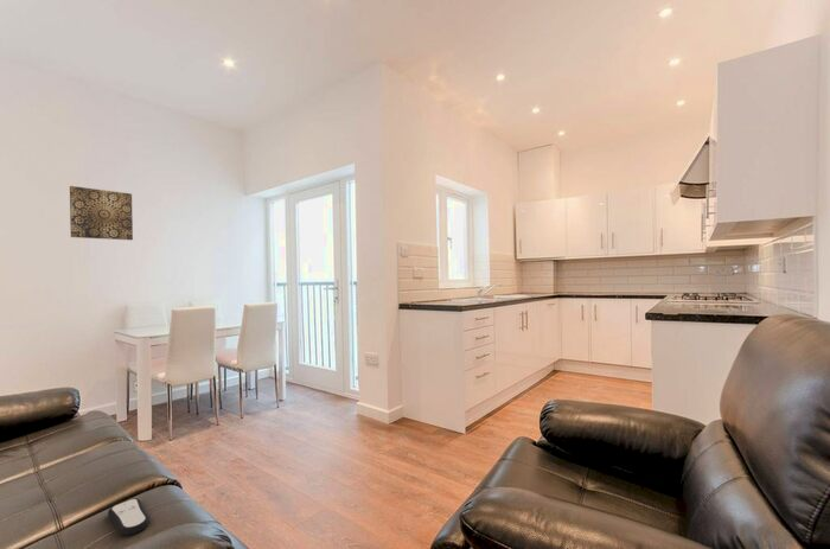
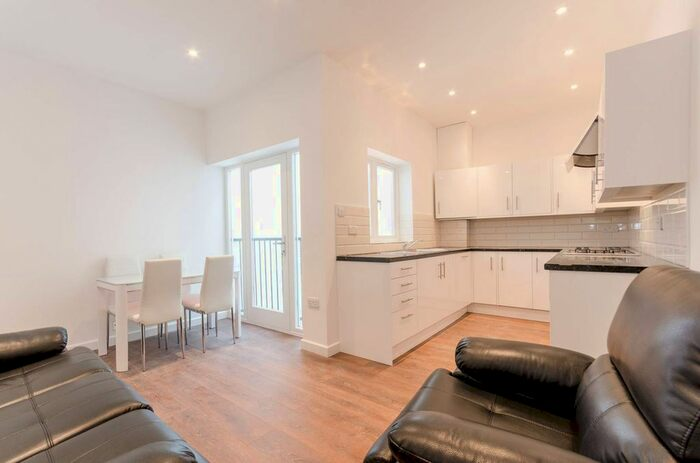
- wall art (102, 213)
- remote control (129, 516)
